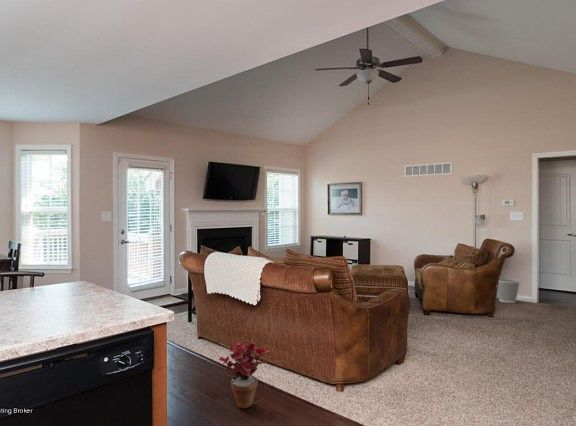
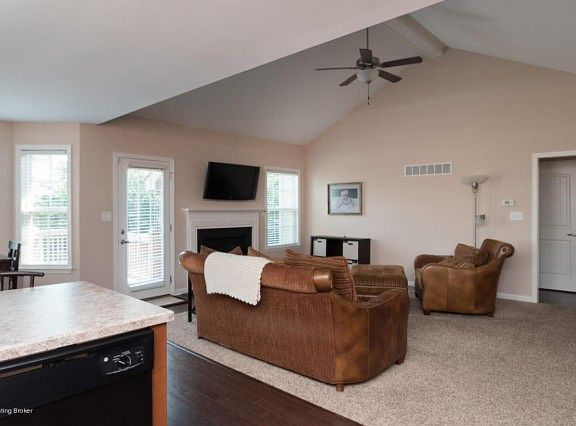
- wastebasket (507, 290)
- potted plant (243, 373)
